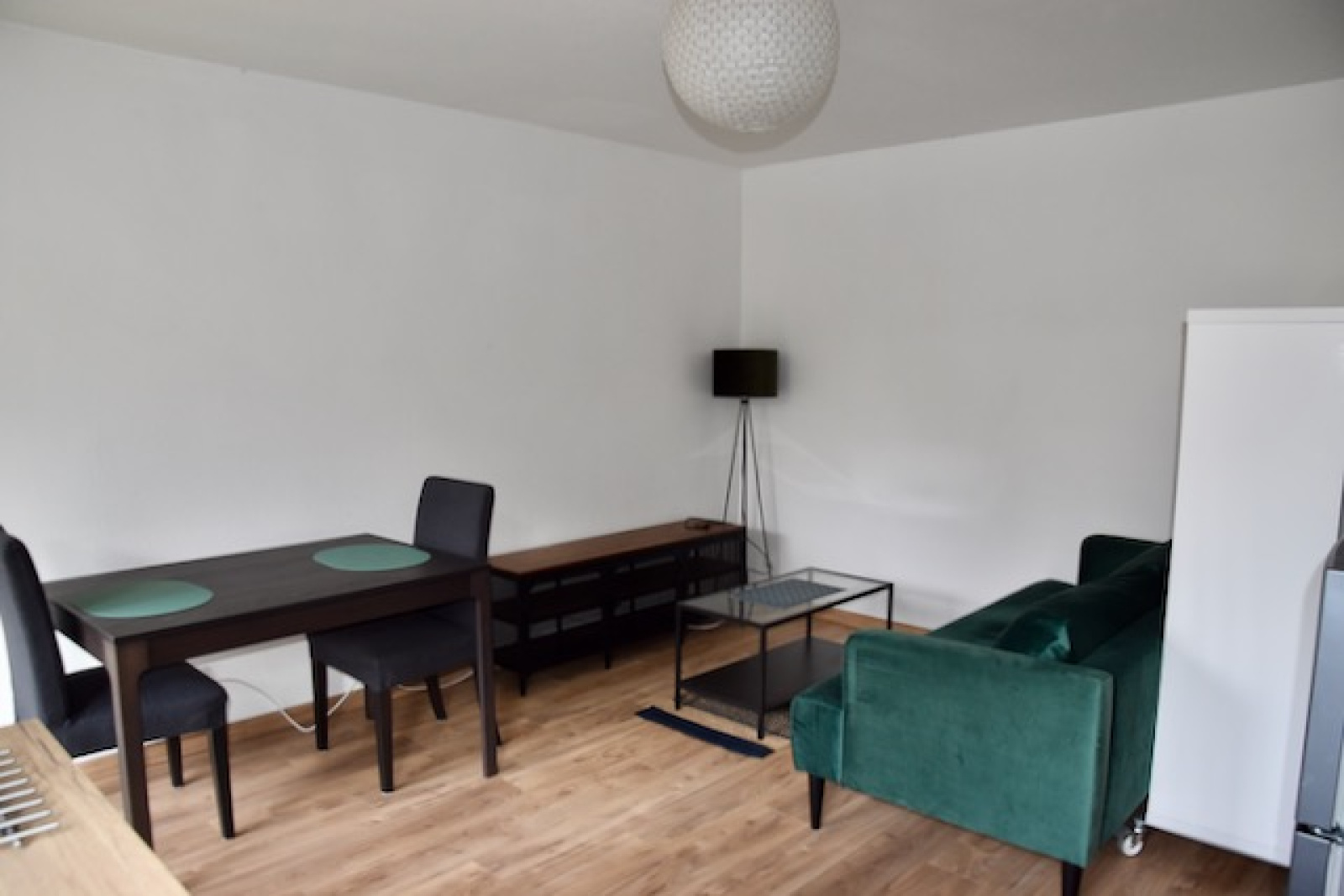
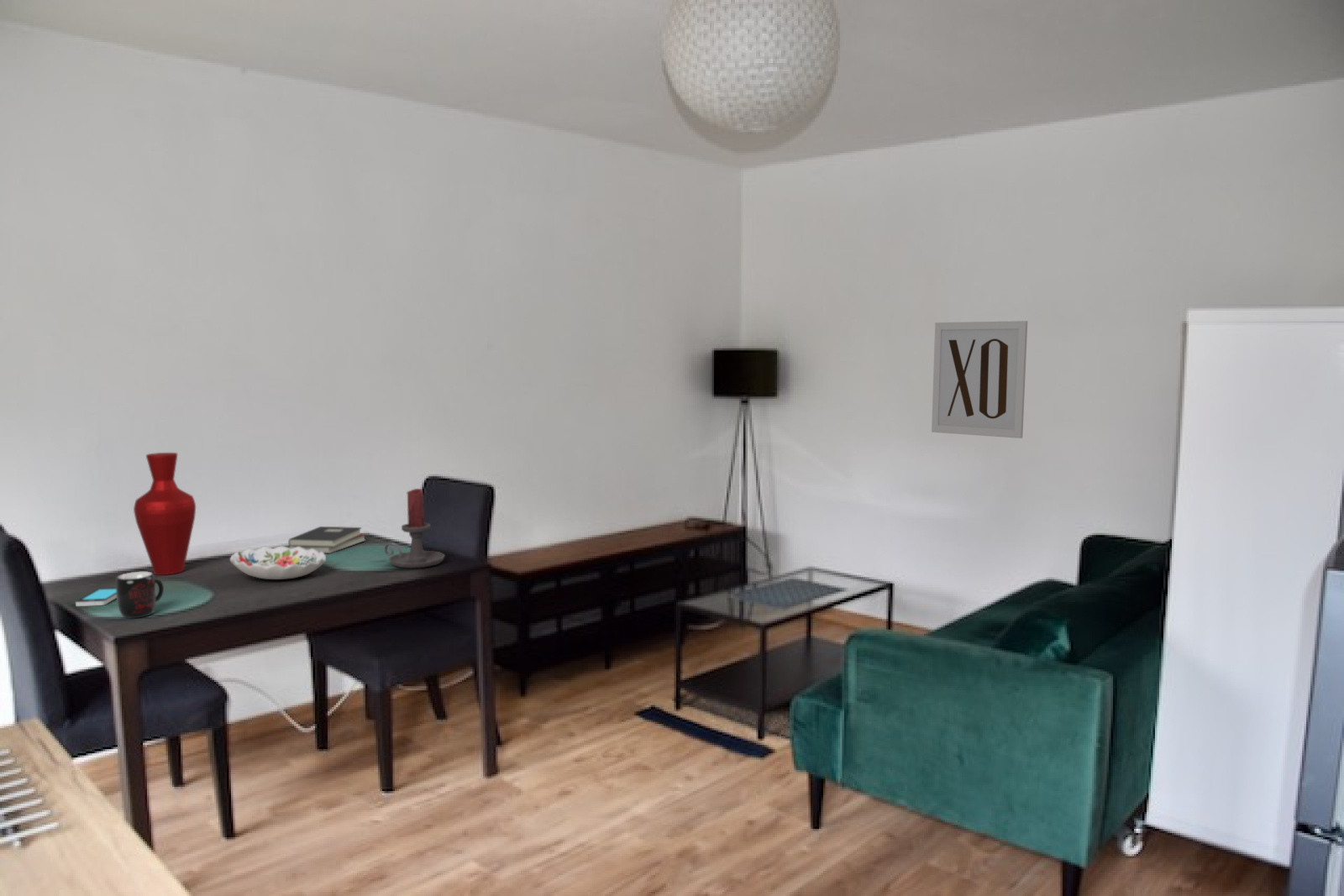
+ mug (141, 593)
+ decorative bowl (279, 563)
+ vase (165, 513)
+ smartphone (102, 596)
+ hardback book (327, 539)
+ wall art (977, 379)
+ candle holder (410, 526)
